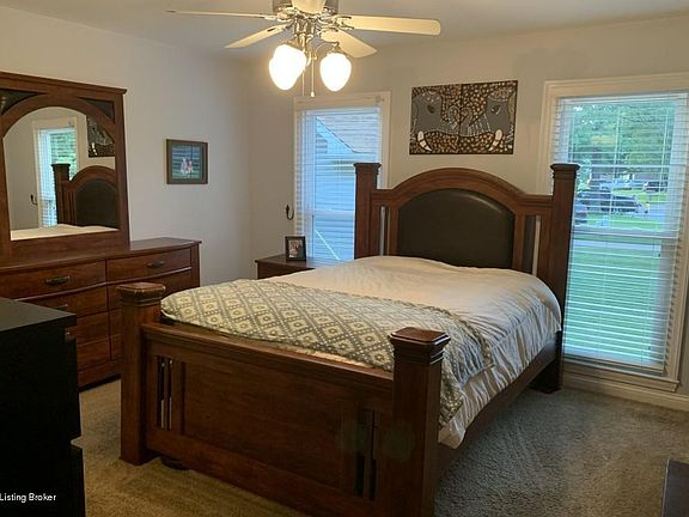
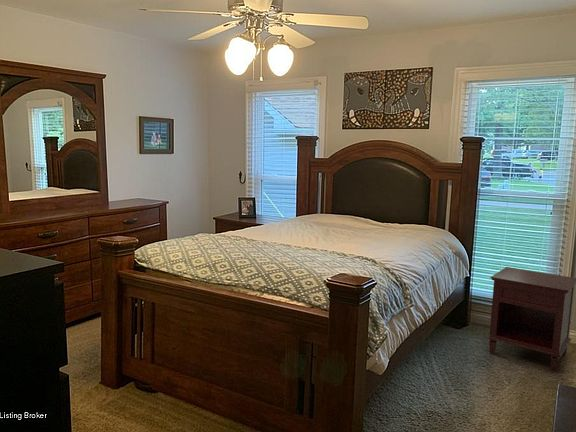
+ nightstand (531, 316)
